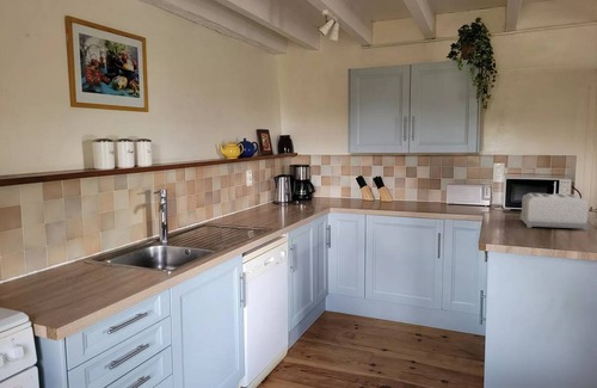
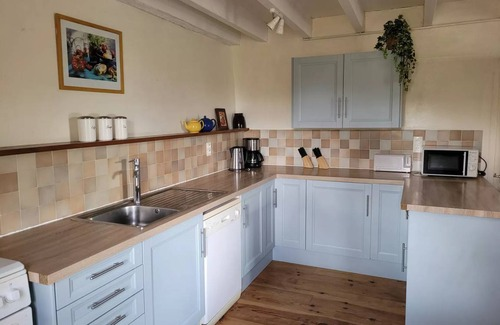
- toaster (552, 209)
